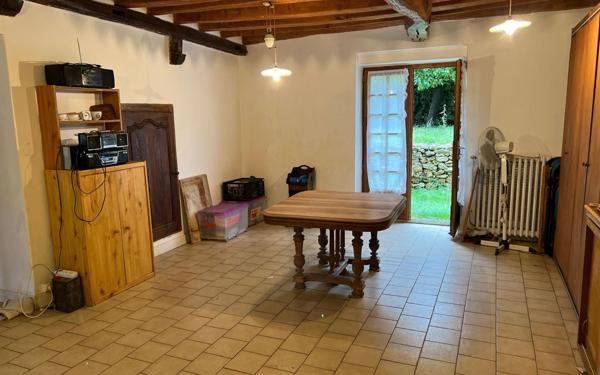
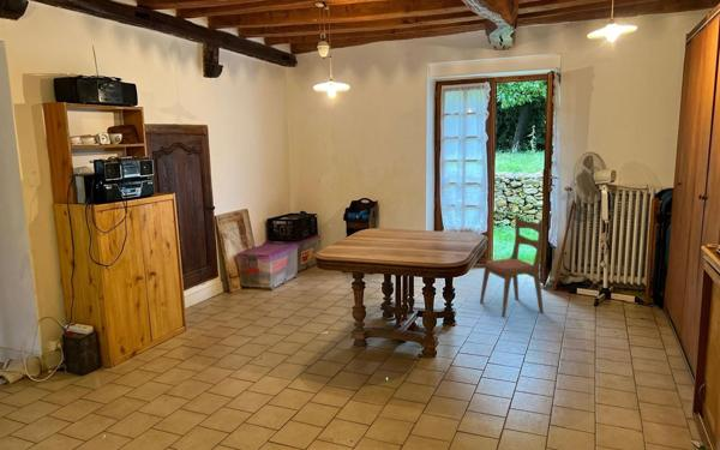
+ dining chair (511, 263)
